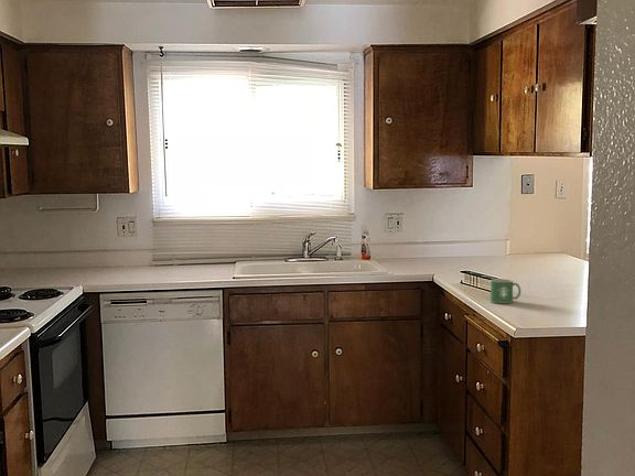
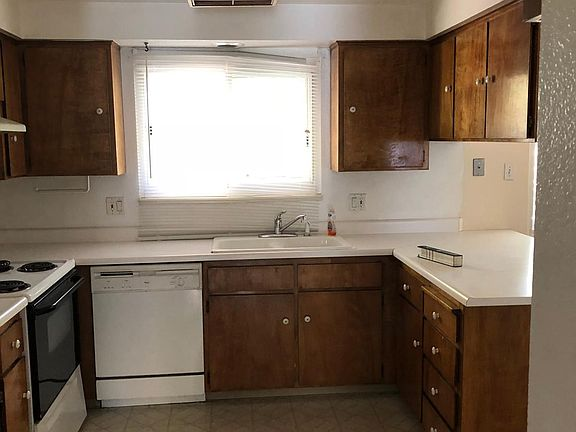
- mug (505, 291)
